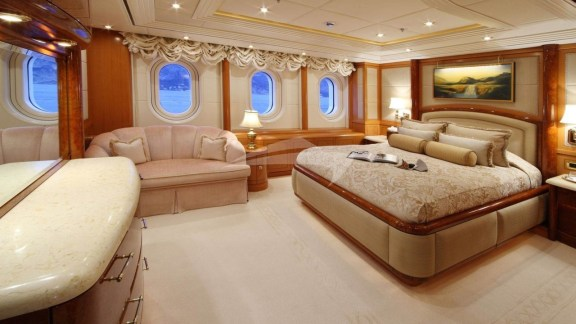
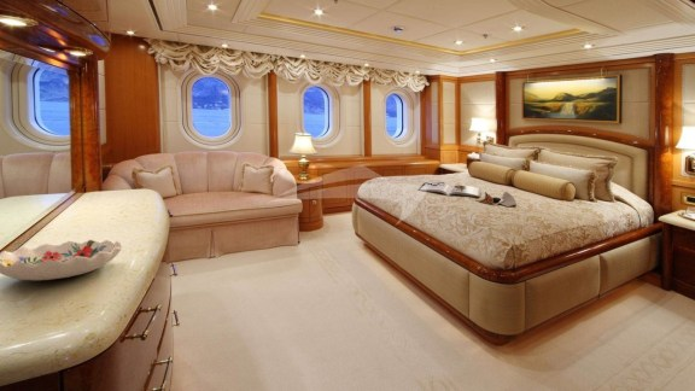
+ decorative bowl (60, 261)
